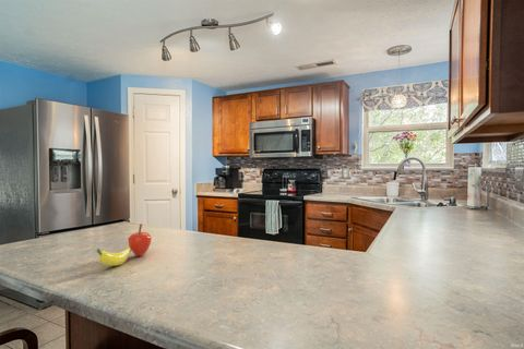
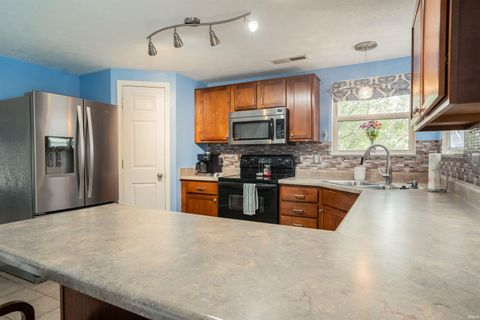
- fruit (128, 248)
